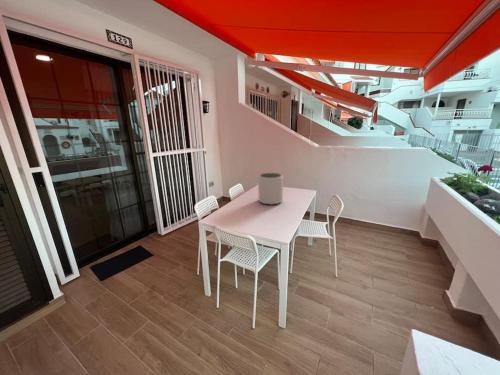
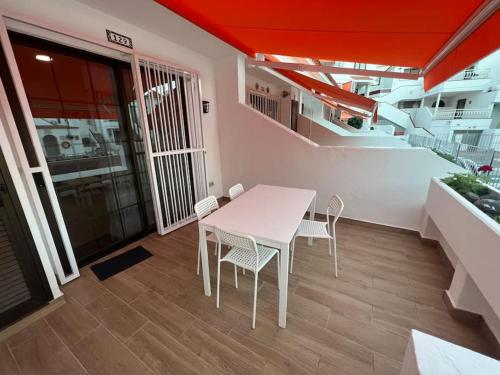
- plant pot (270, 188)
